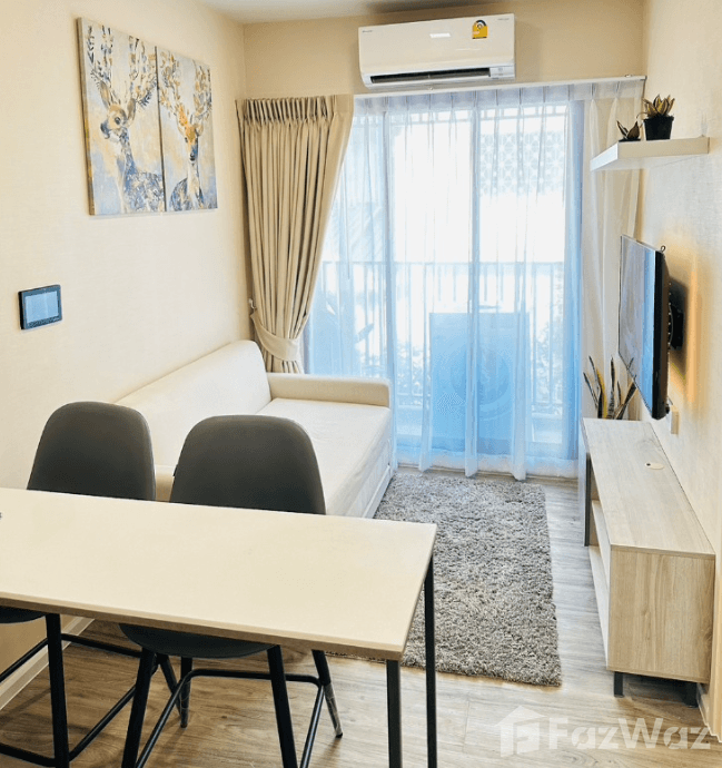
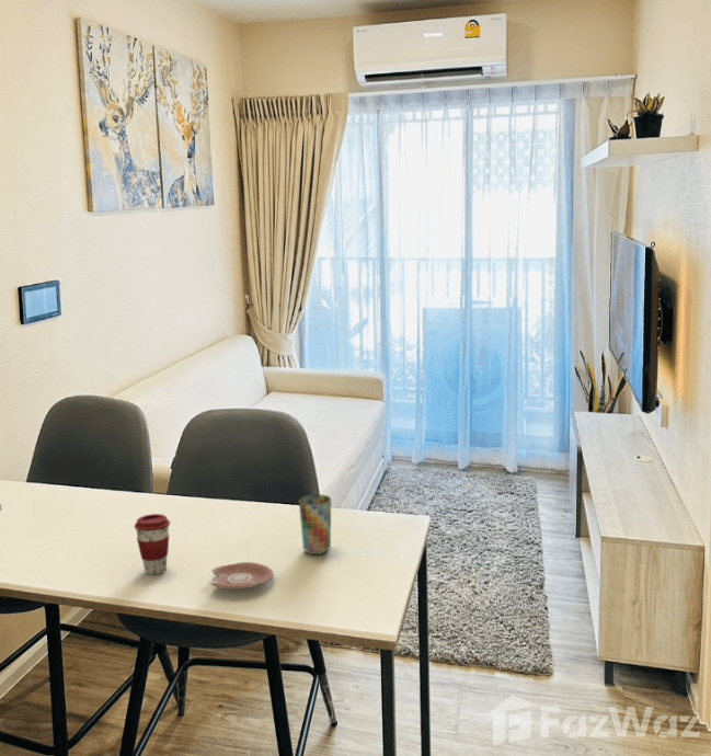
+ dish (241, 576)
+ coffee cup (153, 545)
+ cup (316, 525)
